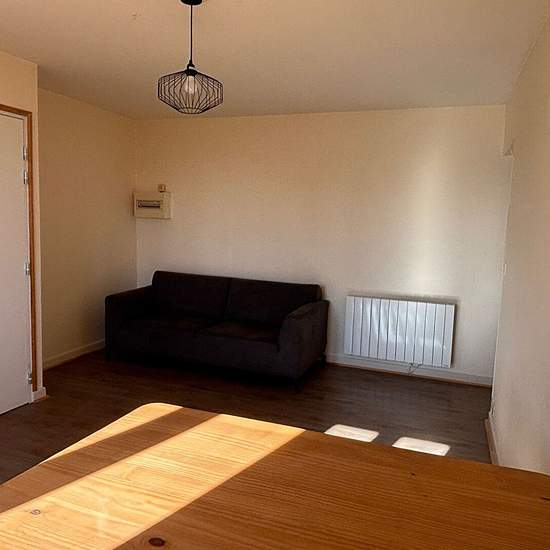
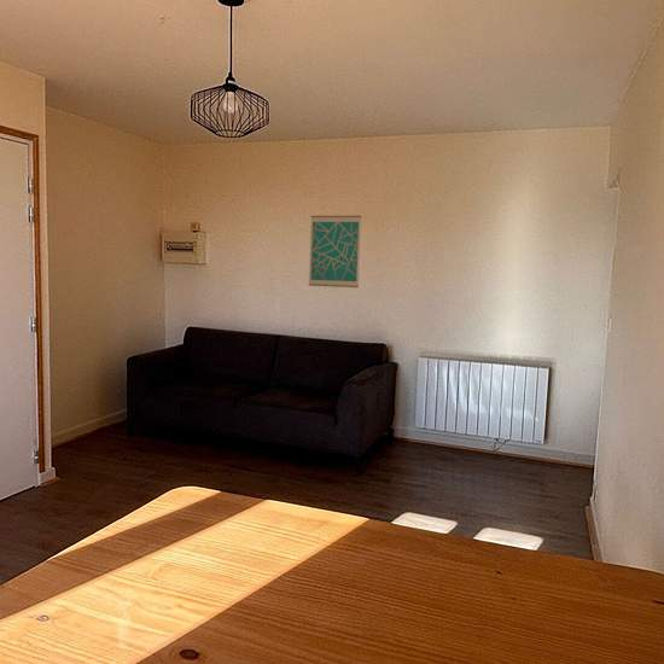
+ wall art (334, 251)
